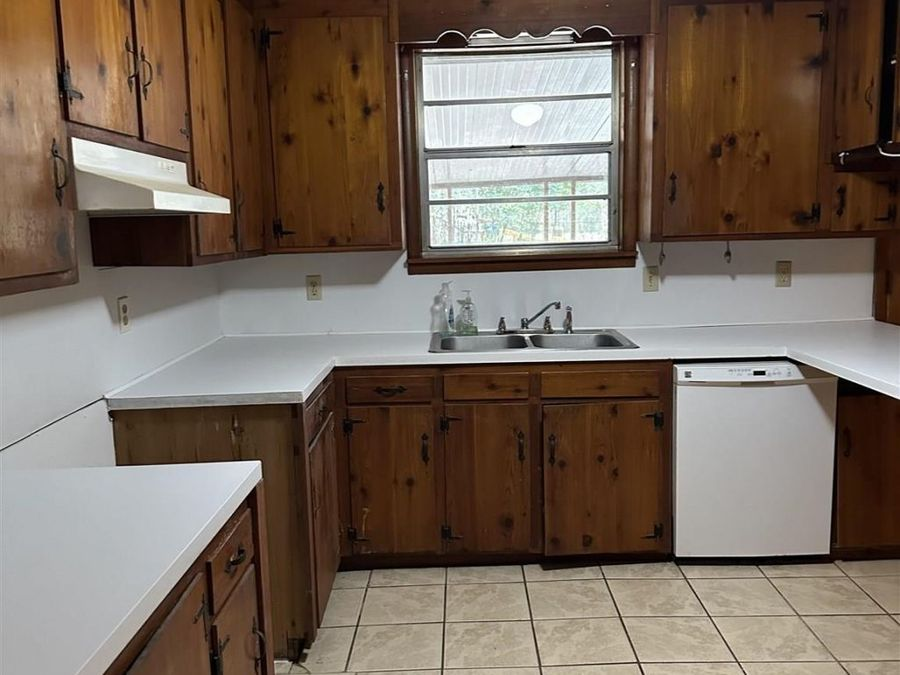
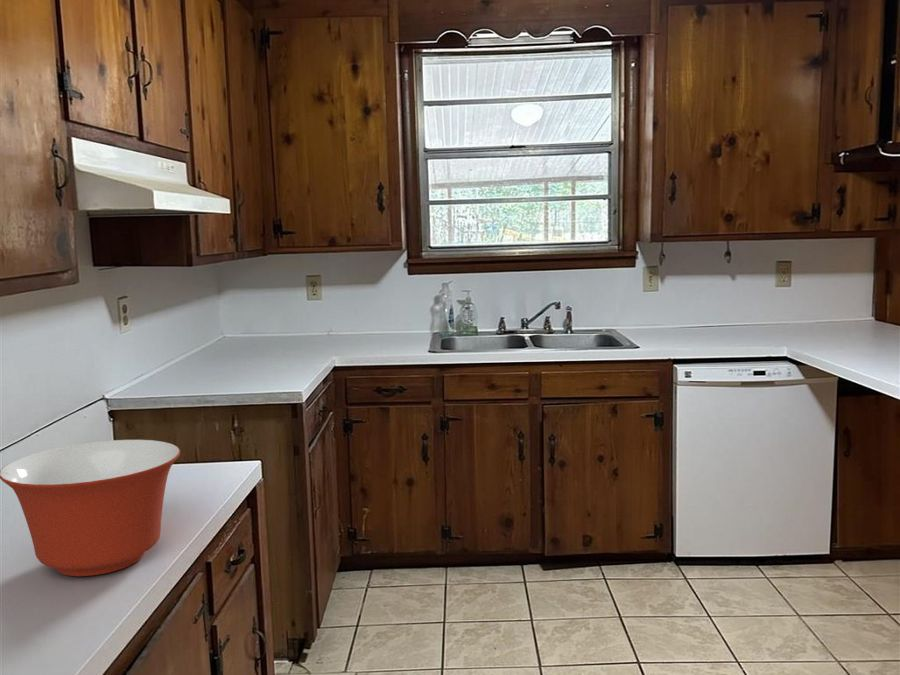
+ mixing bowl (97, 509)
